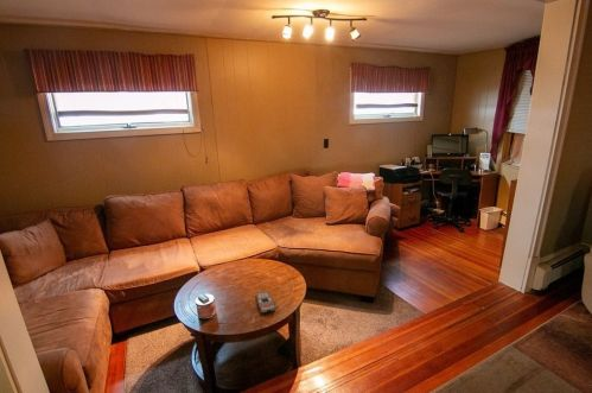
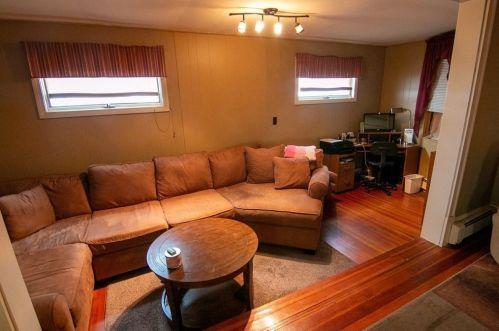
- remote control (265, 300)
